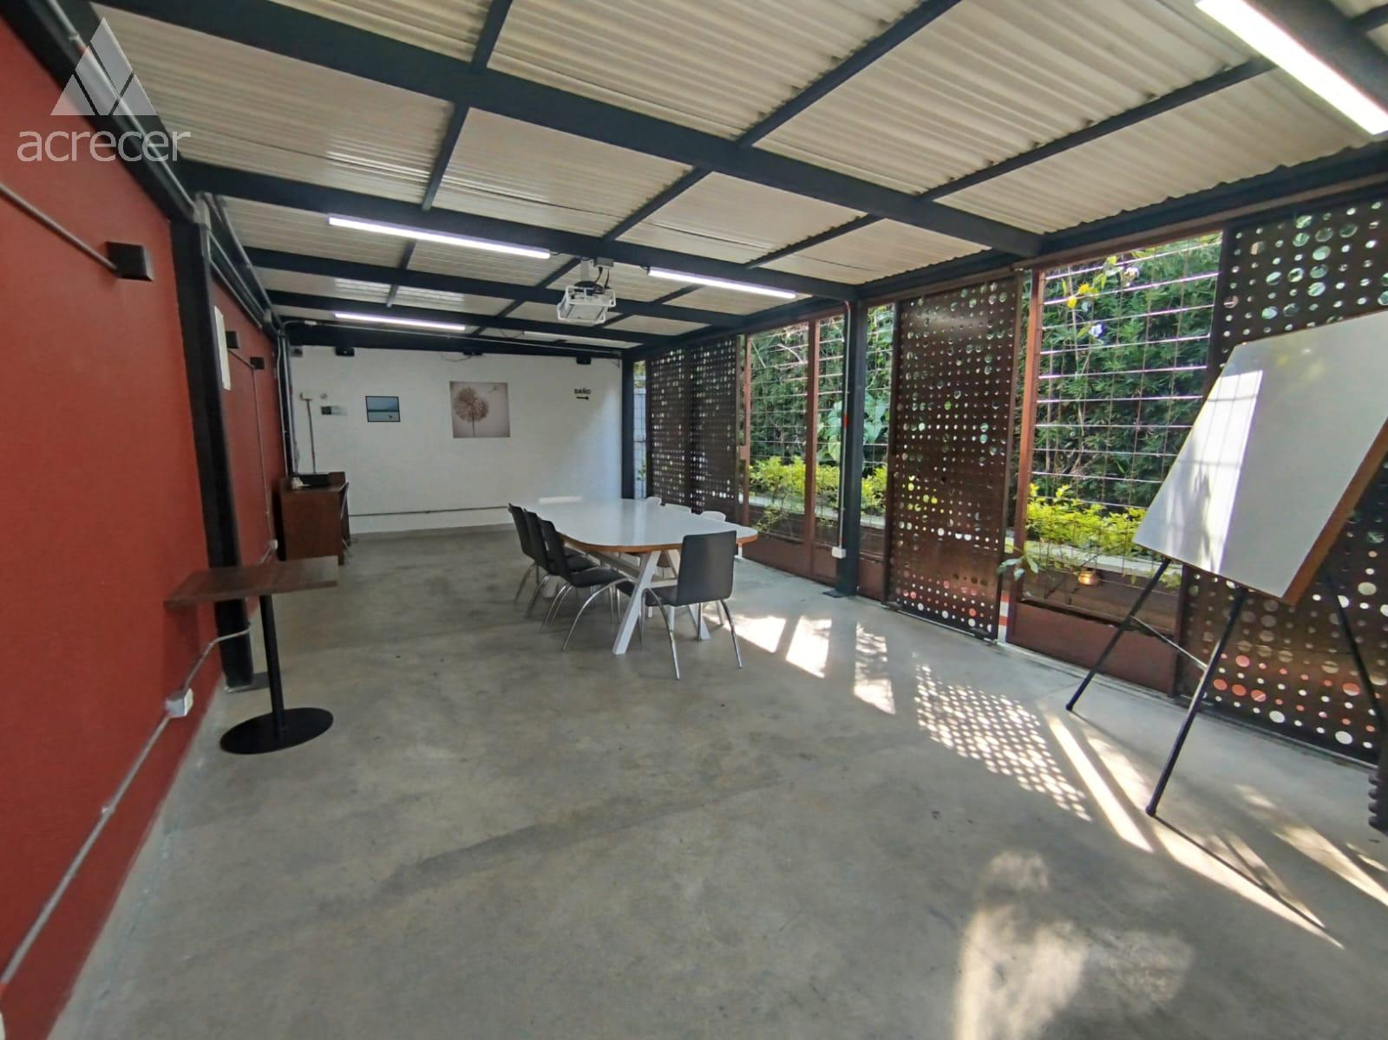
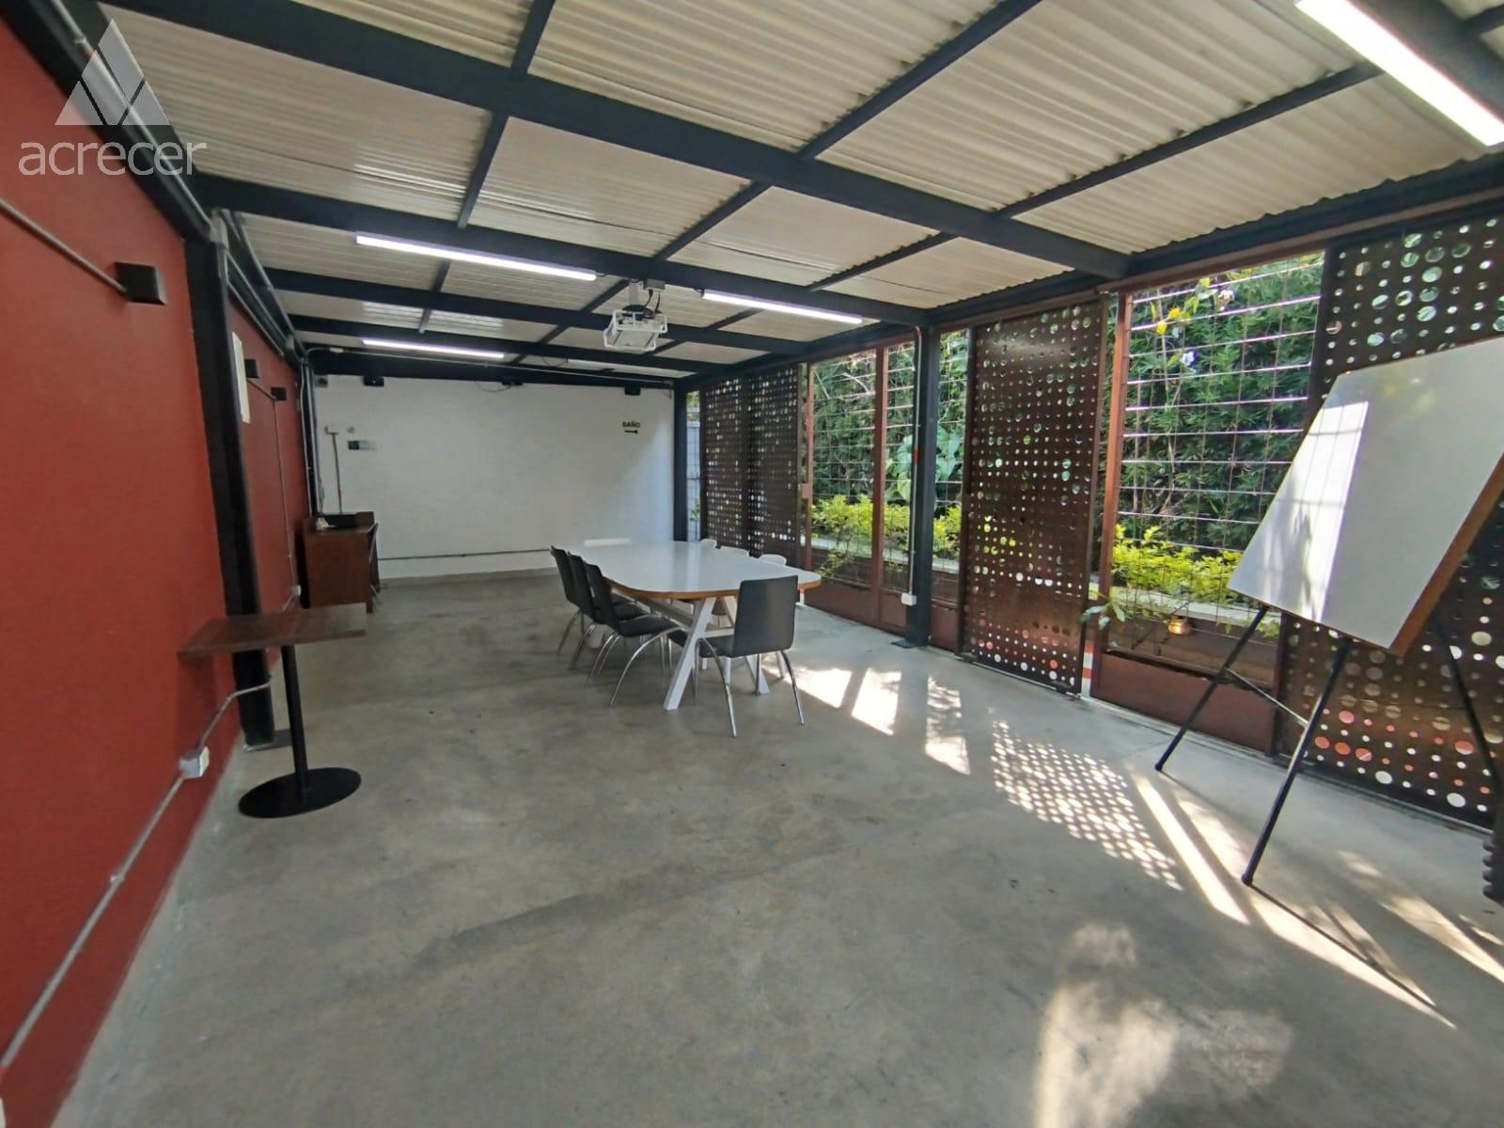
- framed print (383, 409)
- wall art (481, 410)
